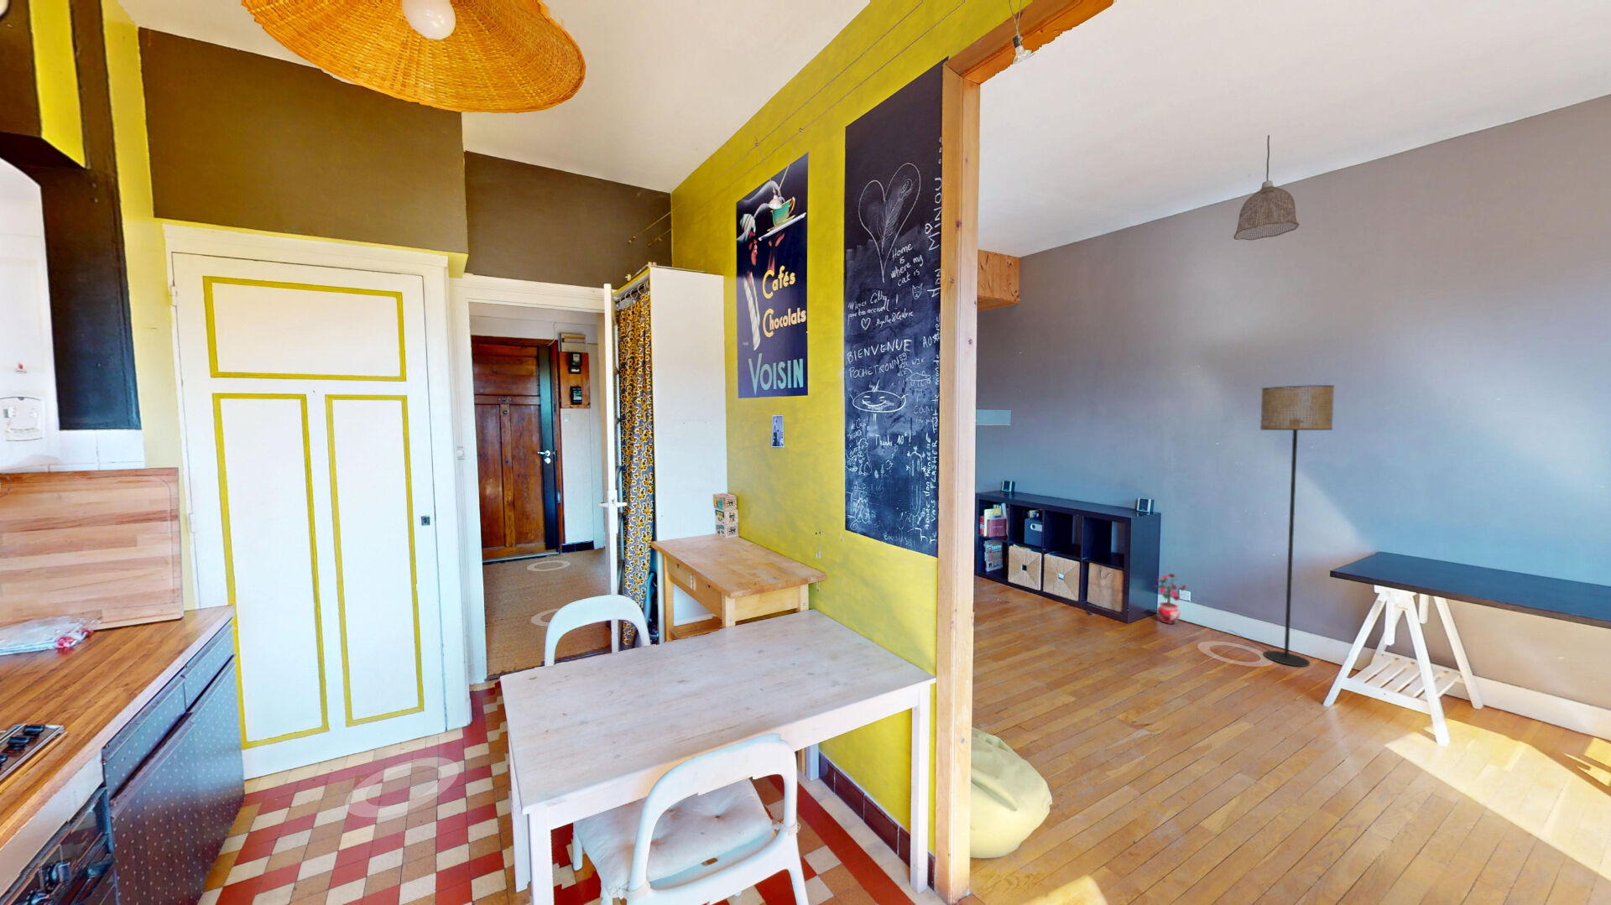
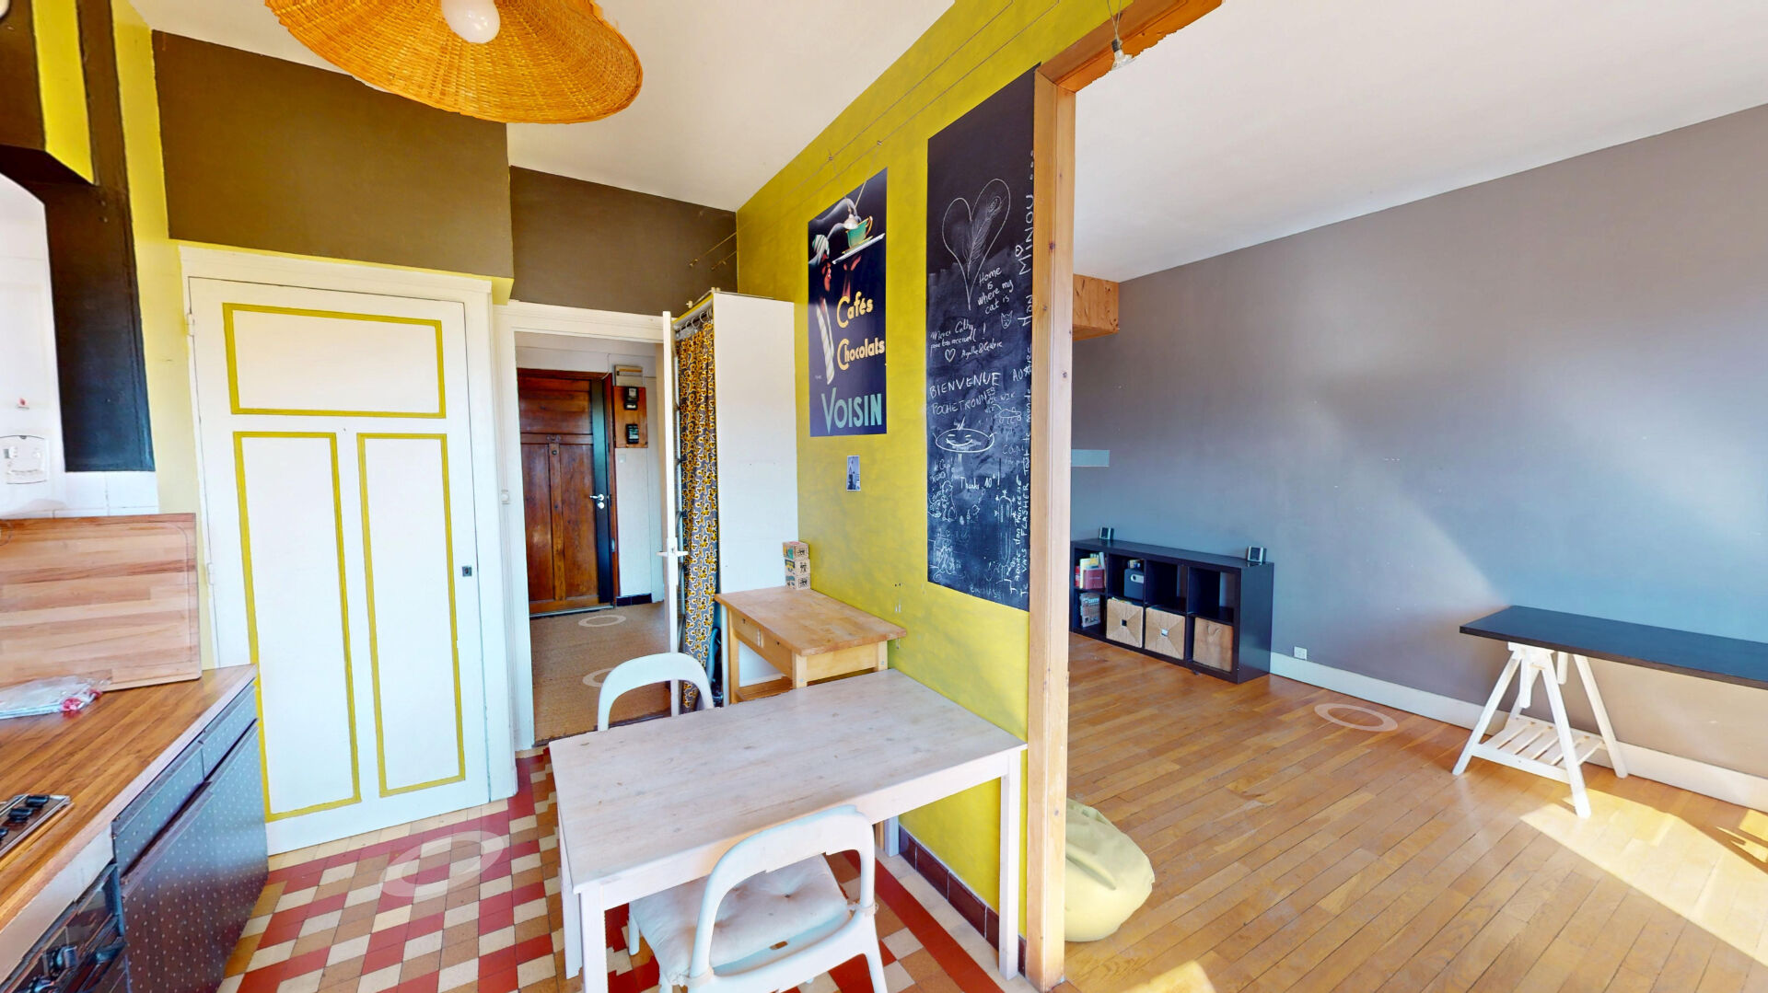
- potted plant (1167, 597)
- floor lamp (1291, 524)
- pendant lamp (1267, 184)
